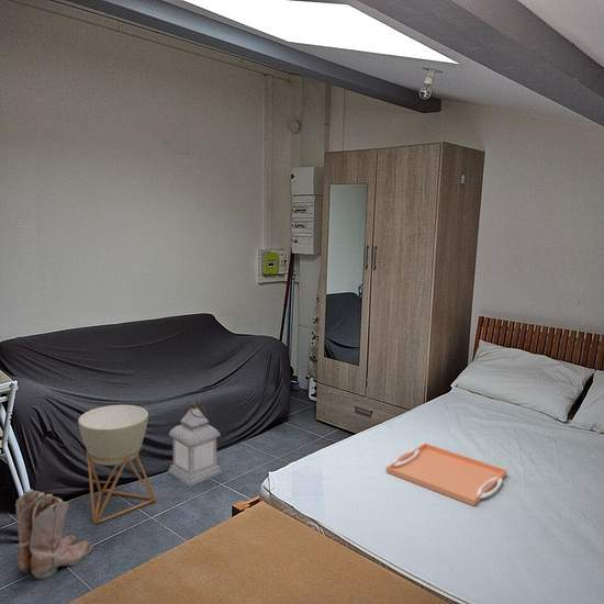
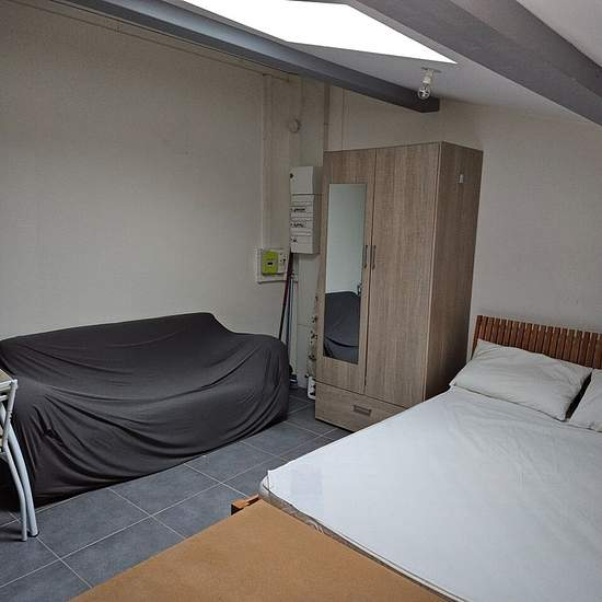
- serving tray (446, 470)
- lantern (194, 438)
- boots (54, 524)
- planter (115, 460)
